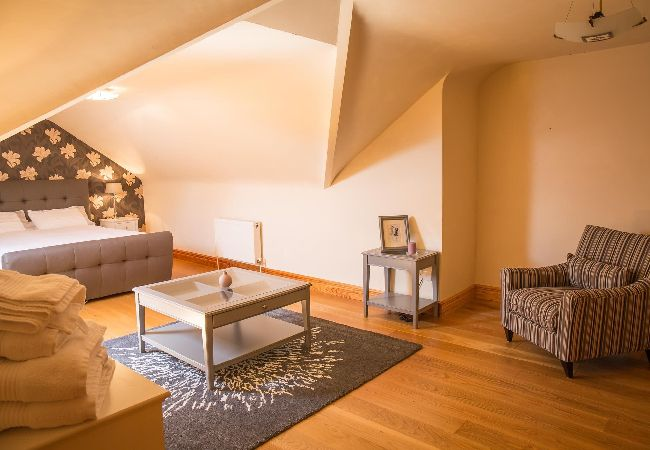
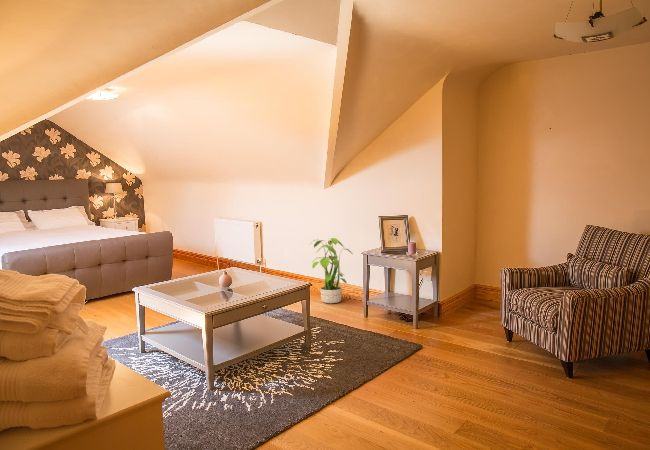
+ potted plant (326, 269)
